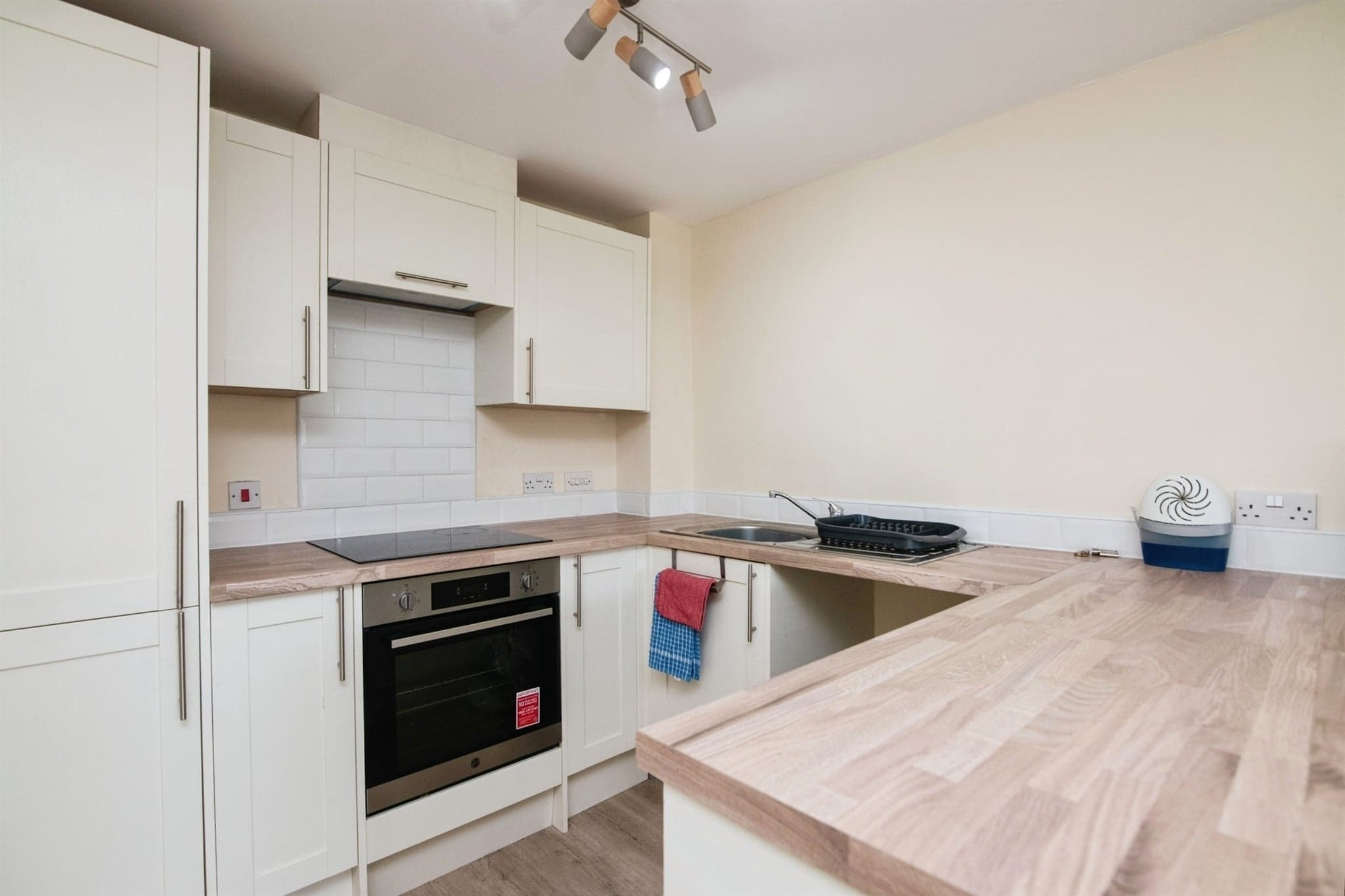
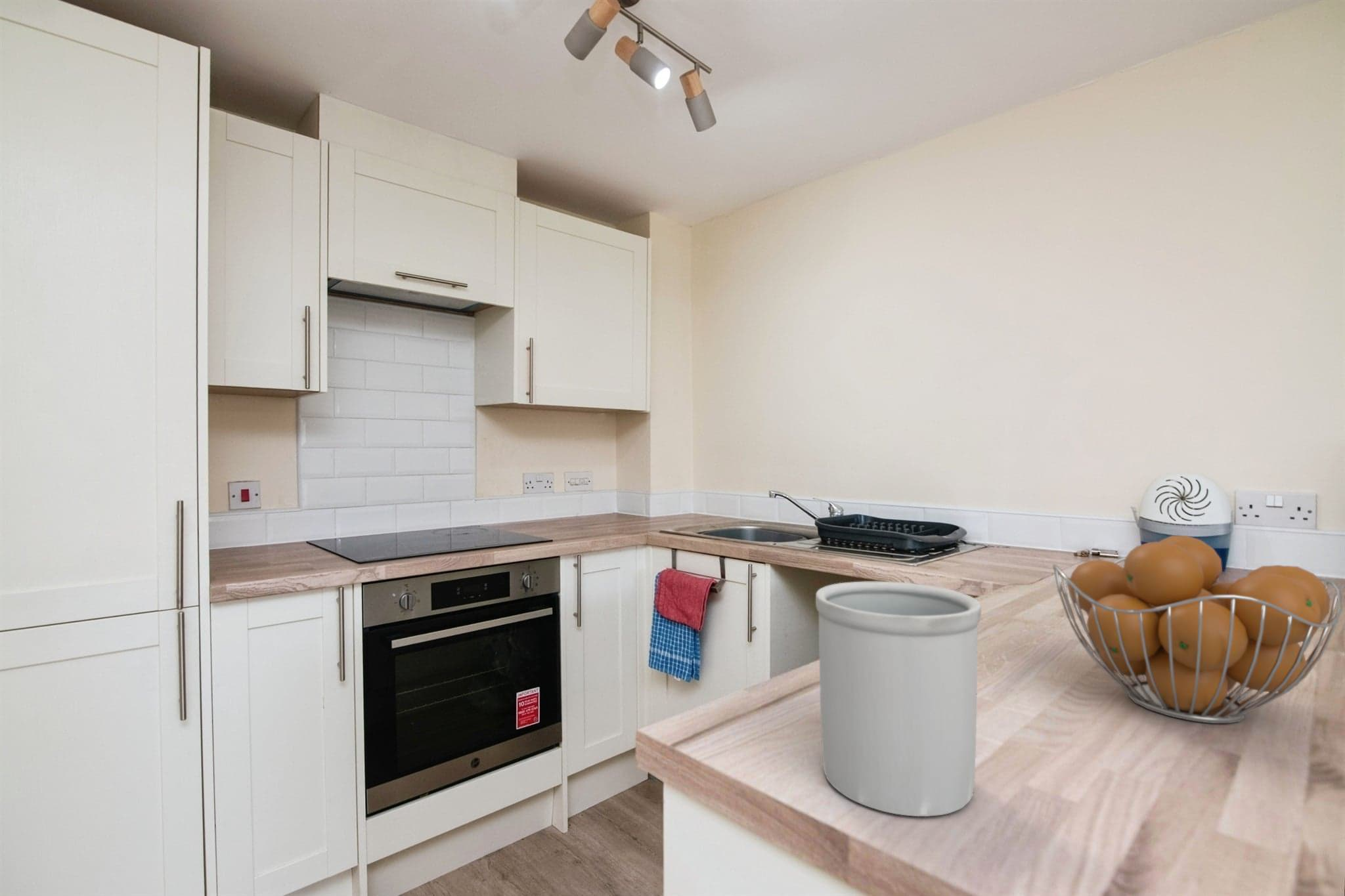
+ utensil holder (895, 687)
+ fruit basket (1183, 622)
